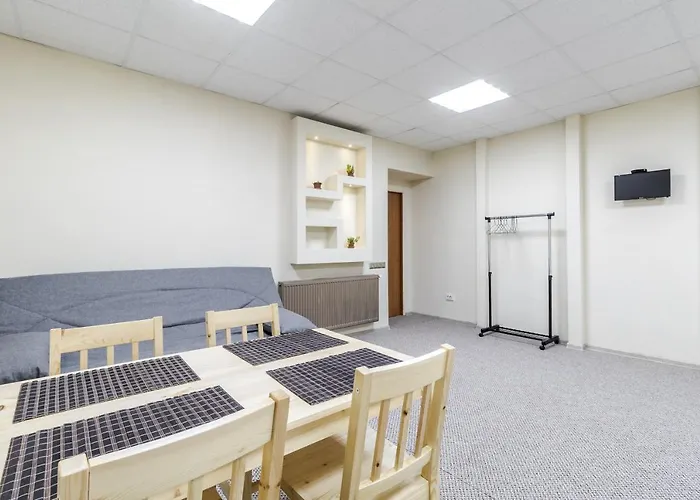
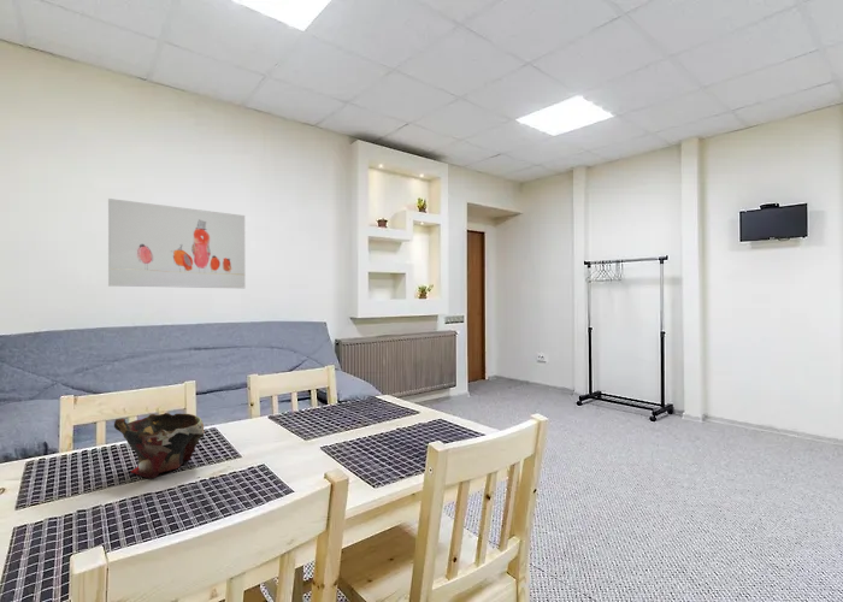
+ wall art (182, 247)
+ bowl (165, 441)
